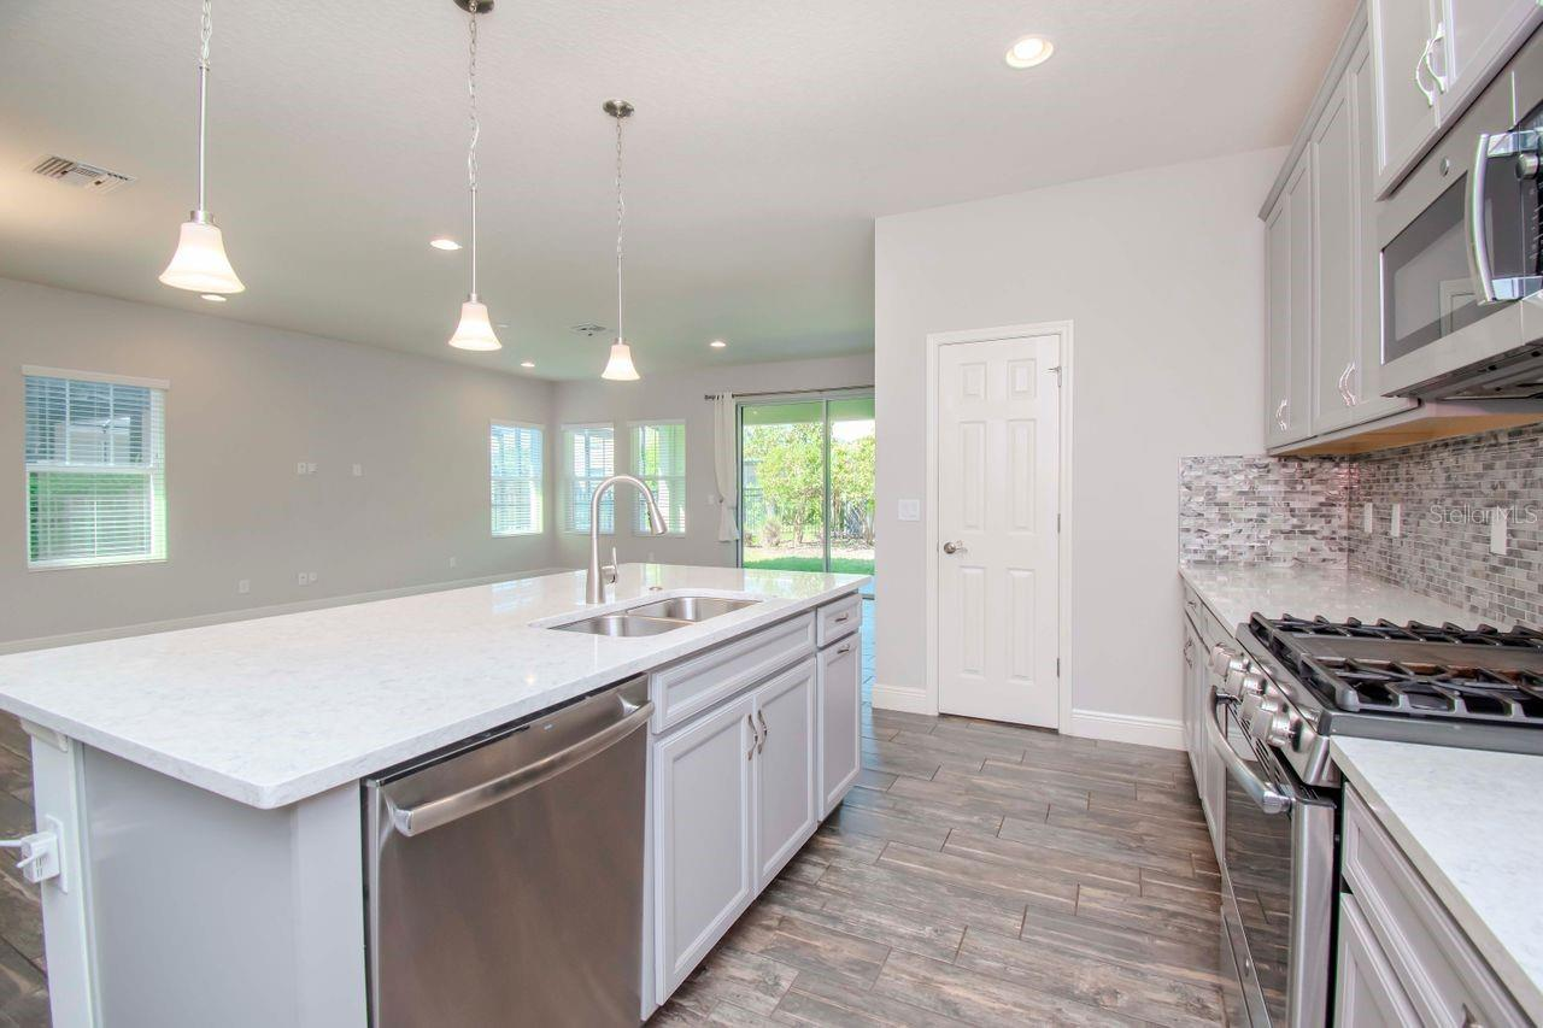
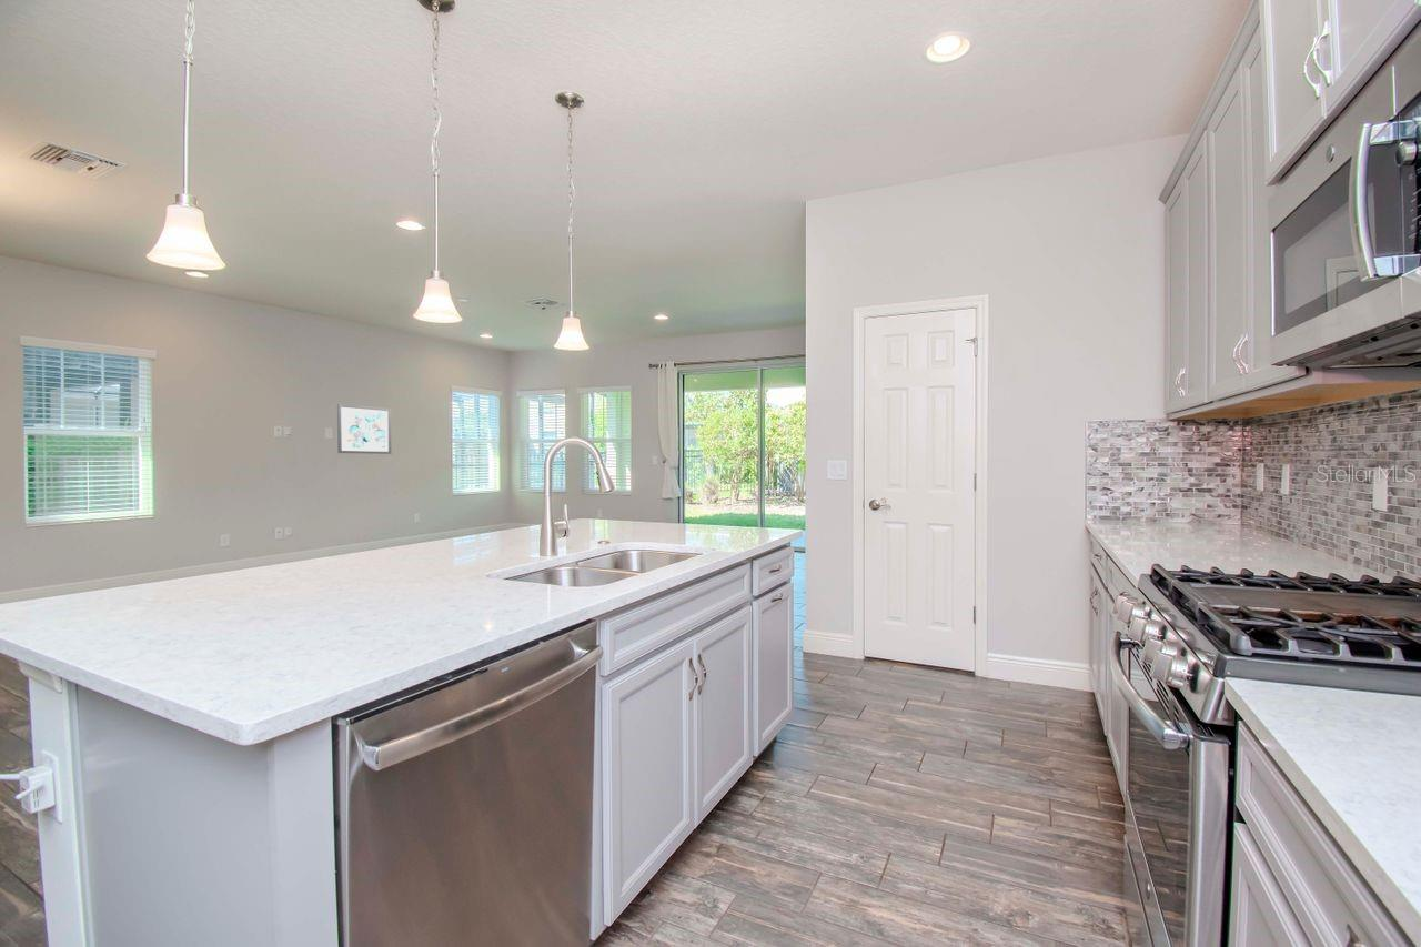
+ wall art (365, 430)
